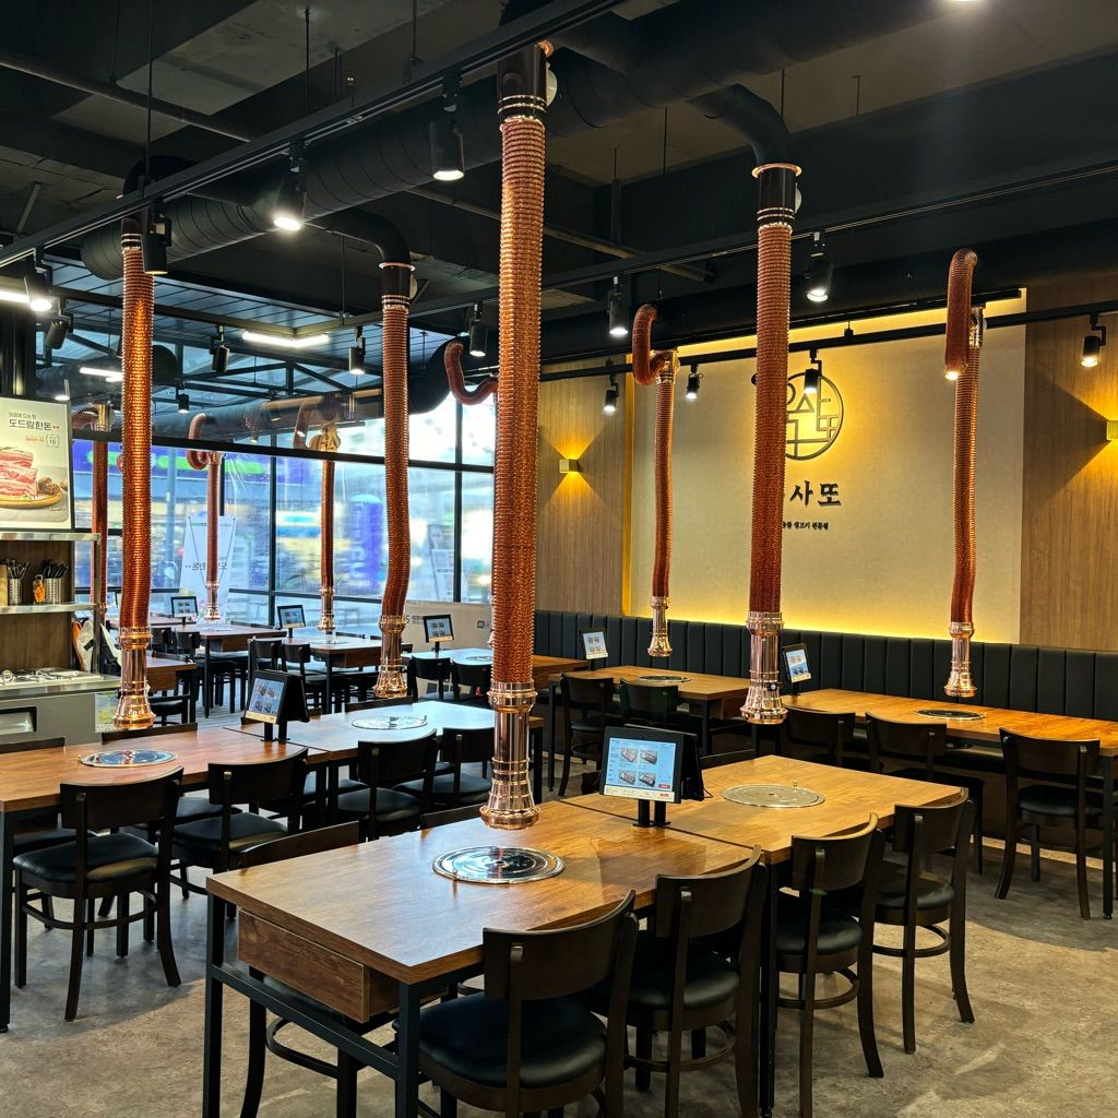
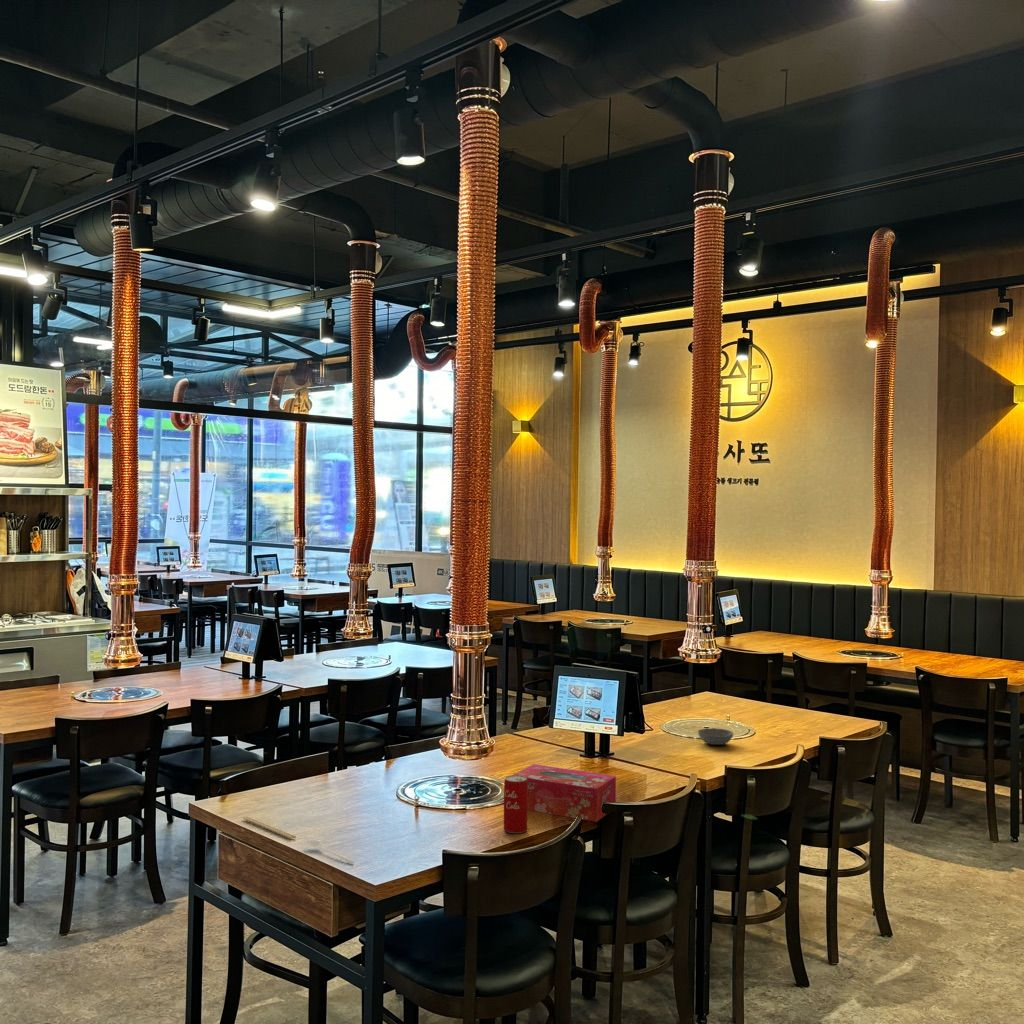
+ beverage can (515, 803)
+ tissue box (563, 791)
+ bowl (715, 737)
+ stirrer (329, 851)
+ chopsticks (268, 827)
